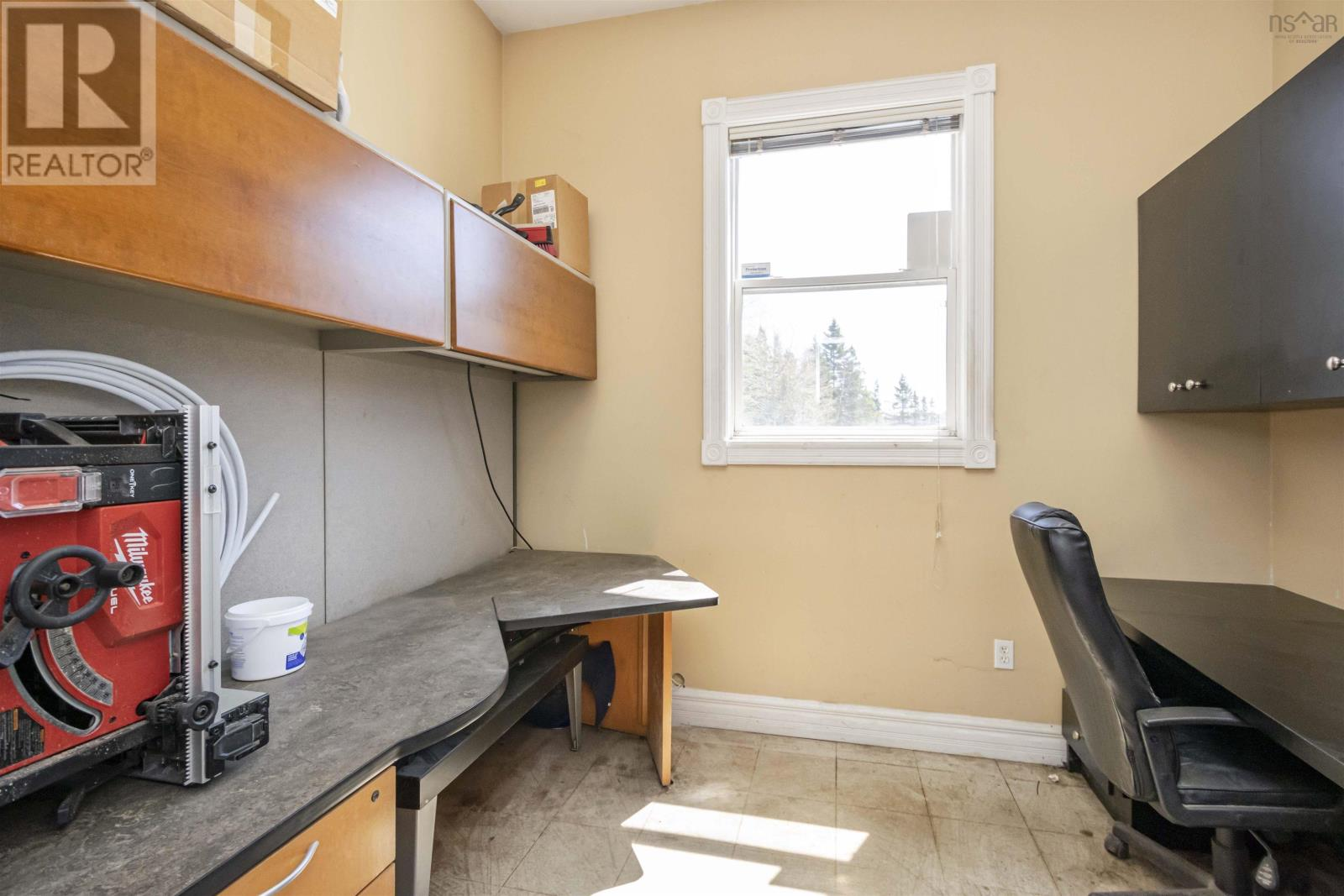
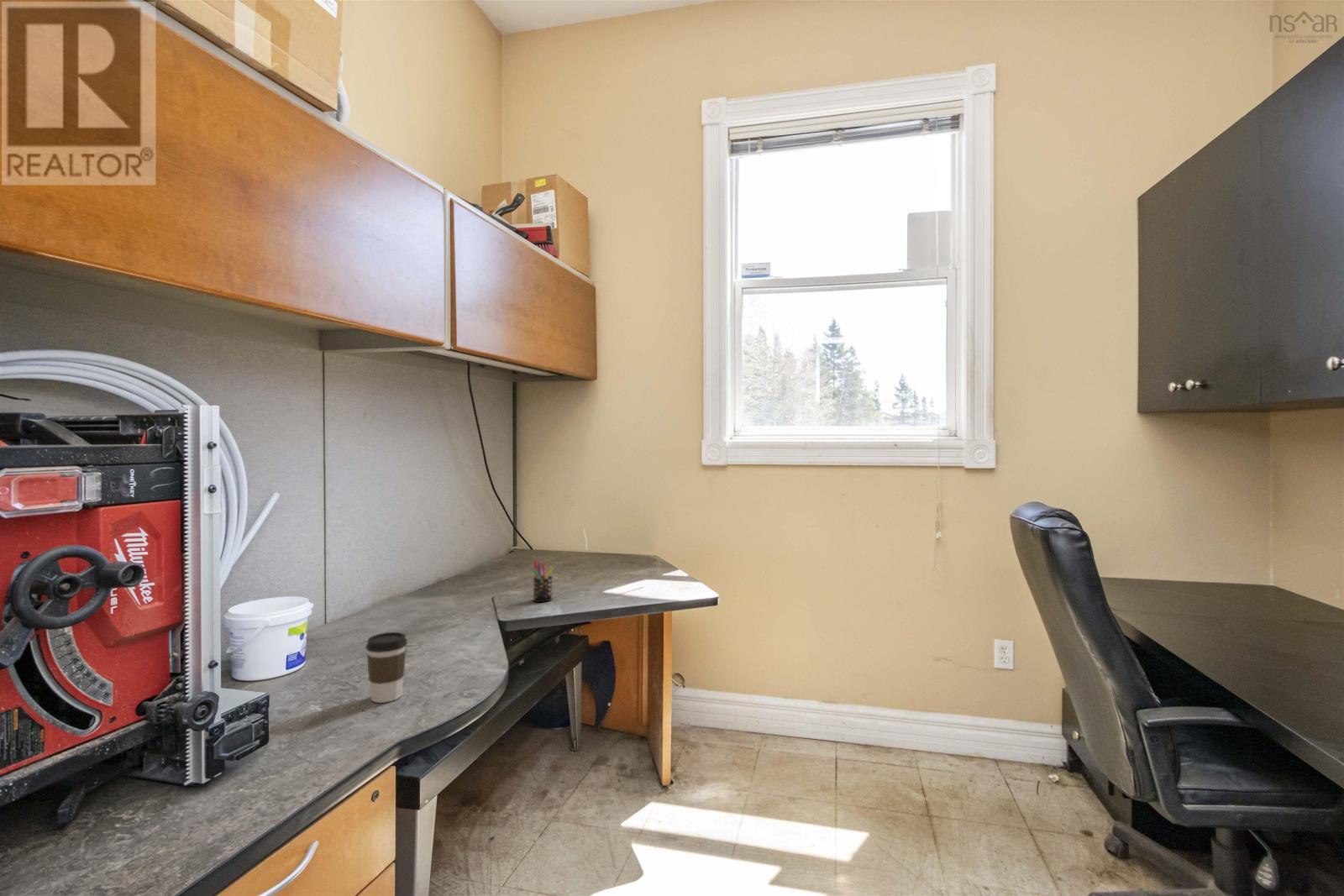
+ pen holder (540, 580)
+ coffee cup (386, 667)
